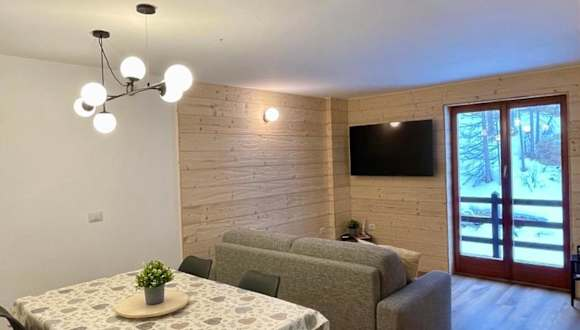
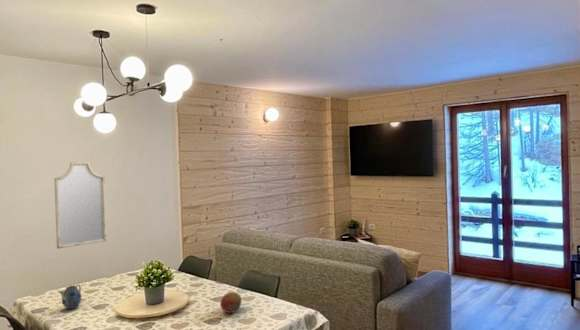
+ teapot (71, 296)
+ home mirror (81, 203)
+ fruit (231, 301)
